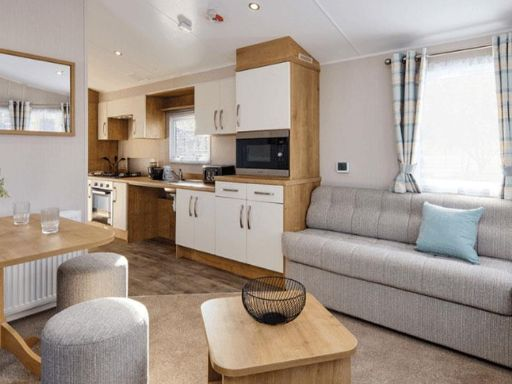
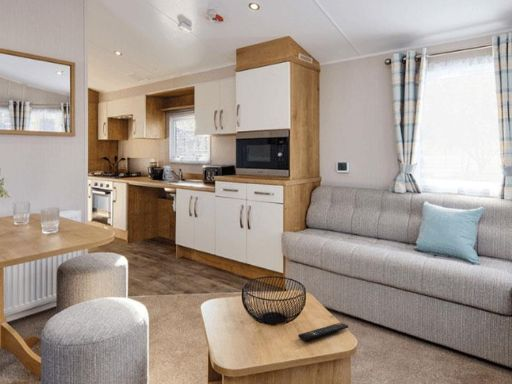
+ remote control (324, 331)
